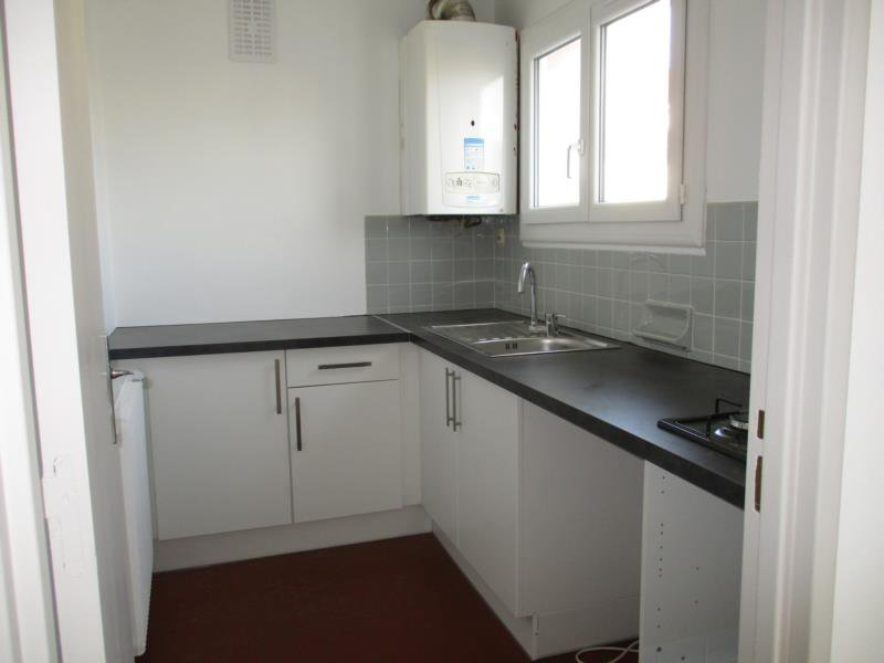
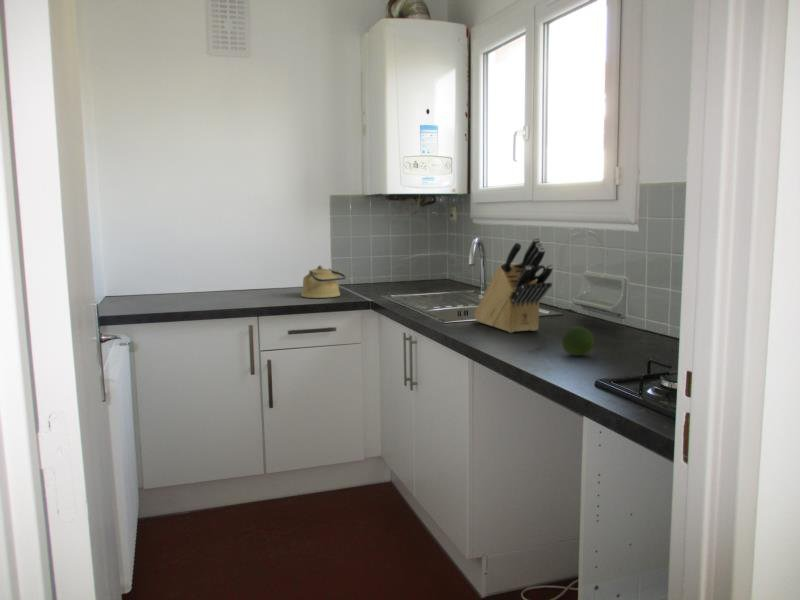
+ kettle (324, 280)
+ knife block (512, 282)
+ fruit (577, 340)
